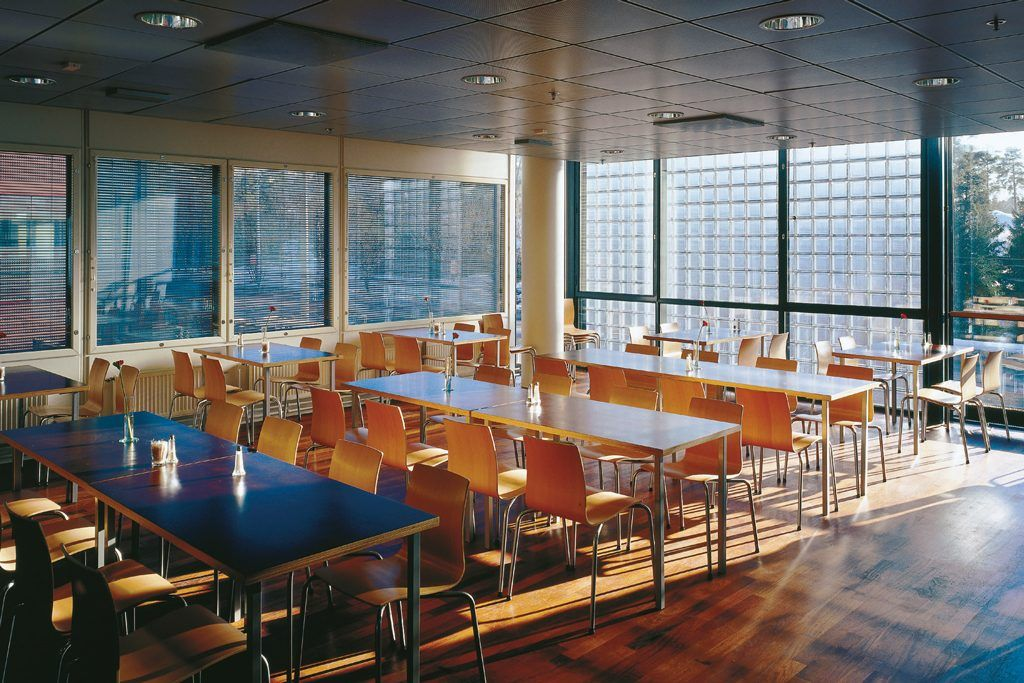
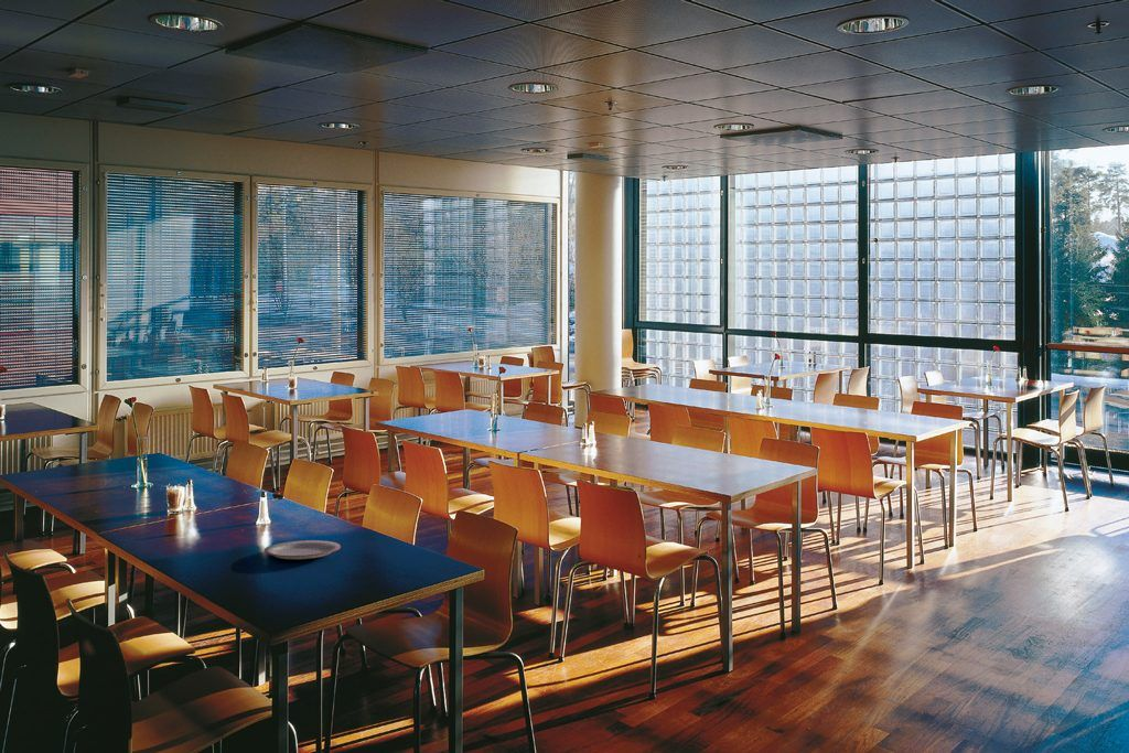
+ plate (302, 550)
